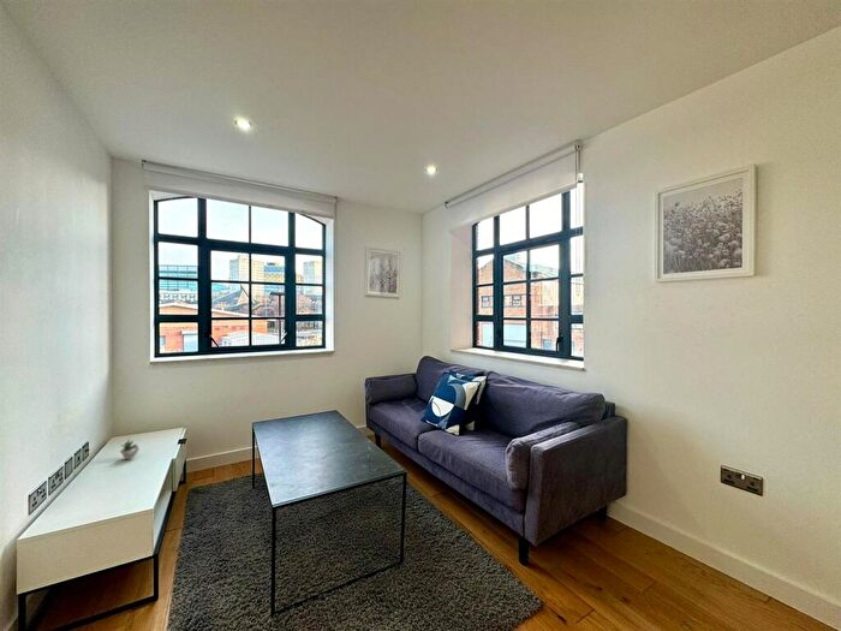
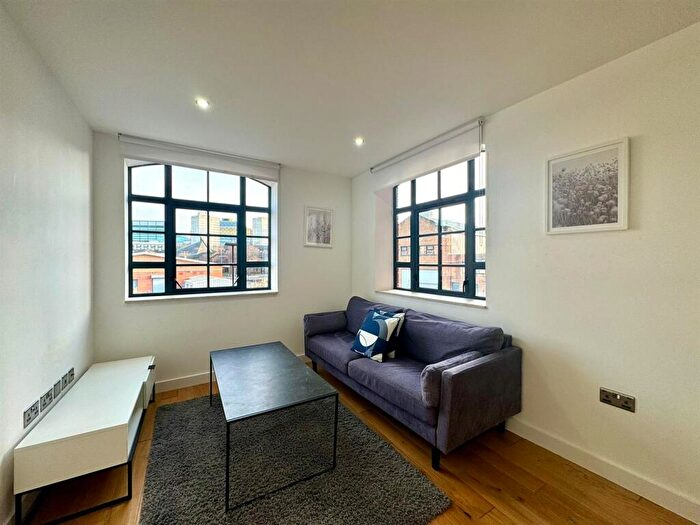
- succulent plant (136, 447)
